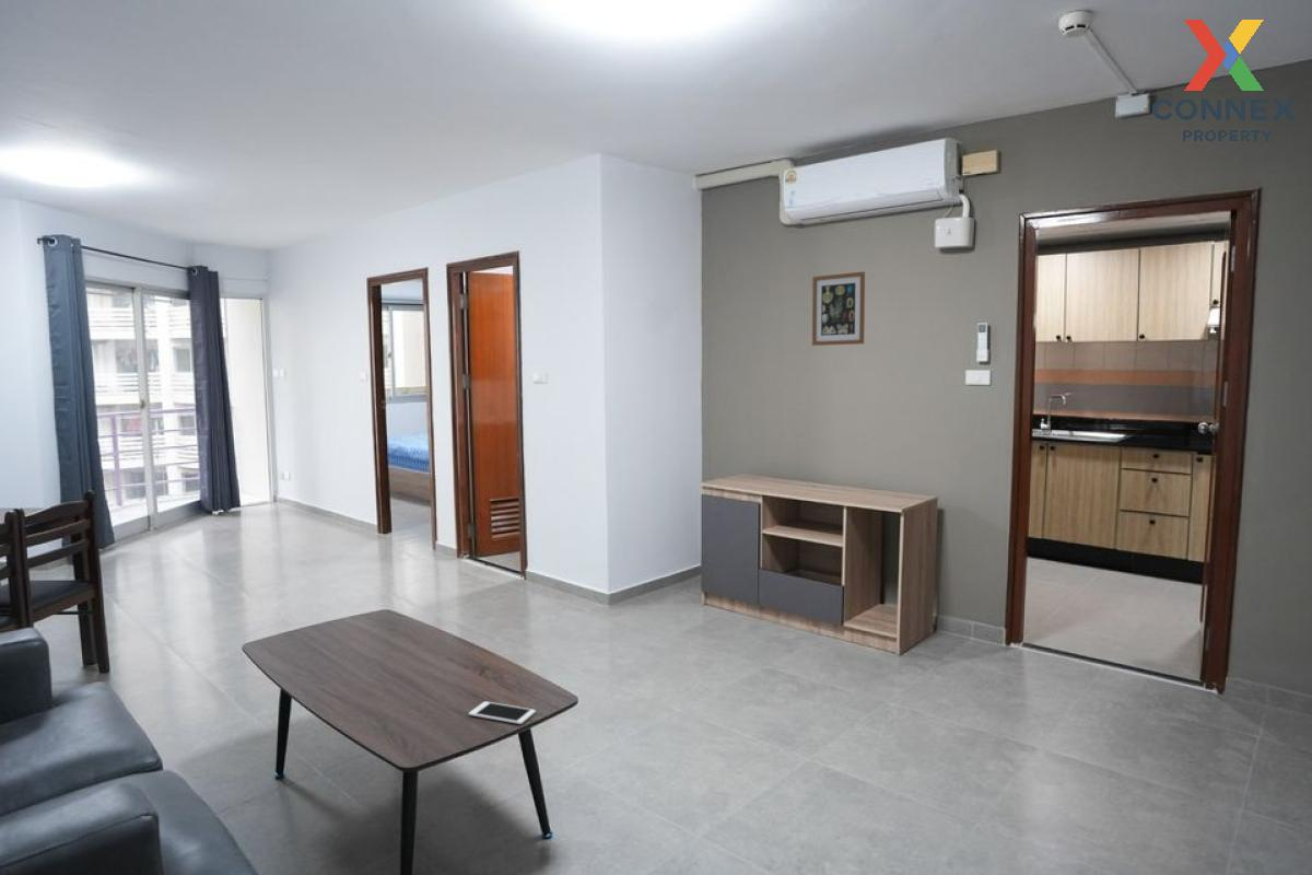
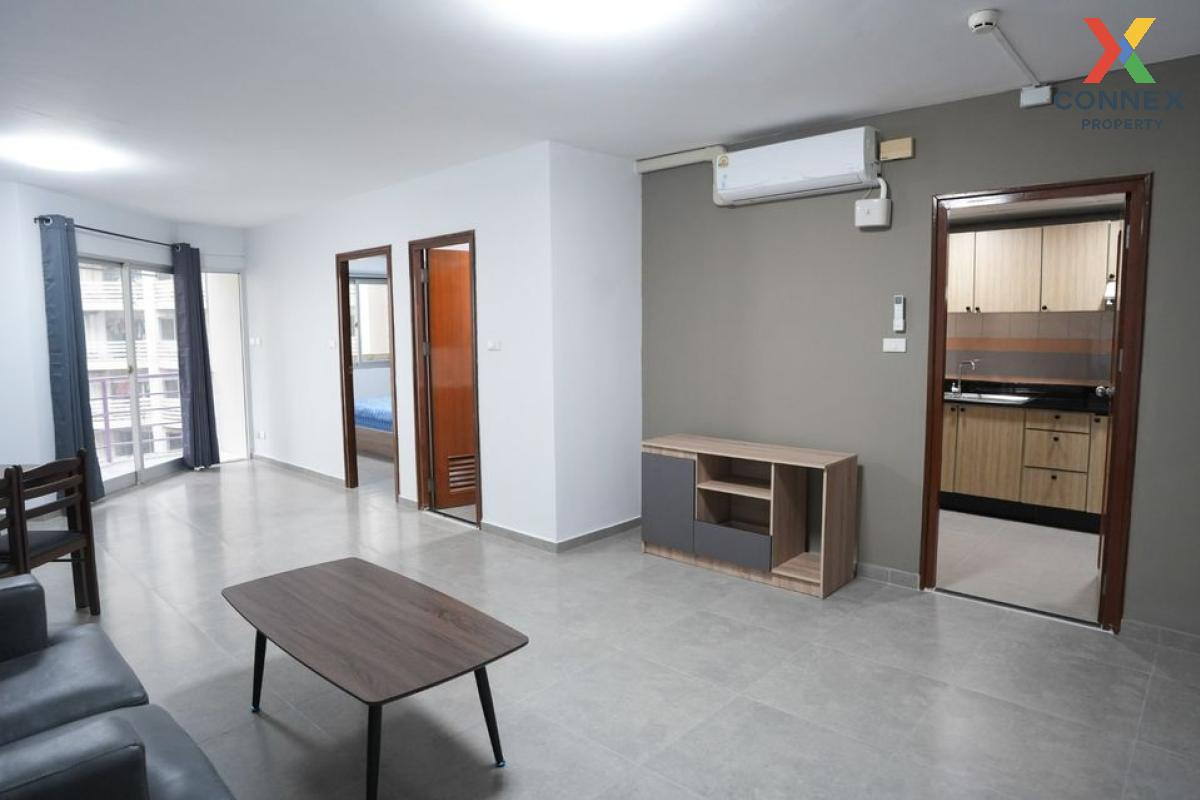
- wall art (837, 310)
- cell phone (502, 712)
